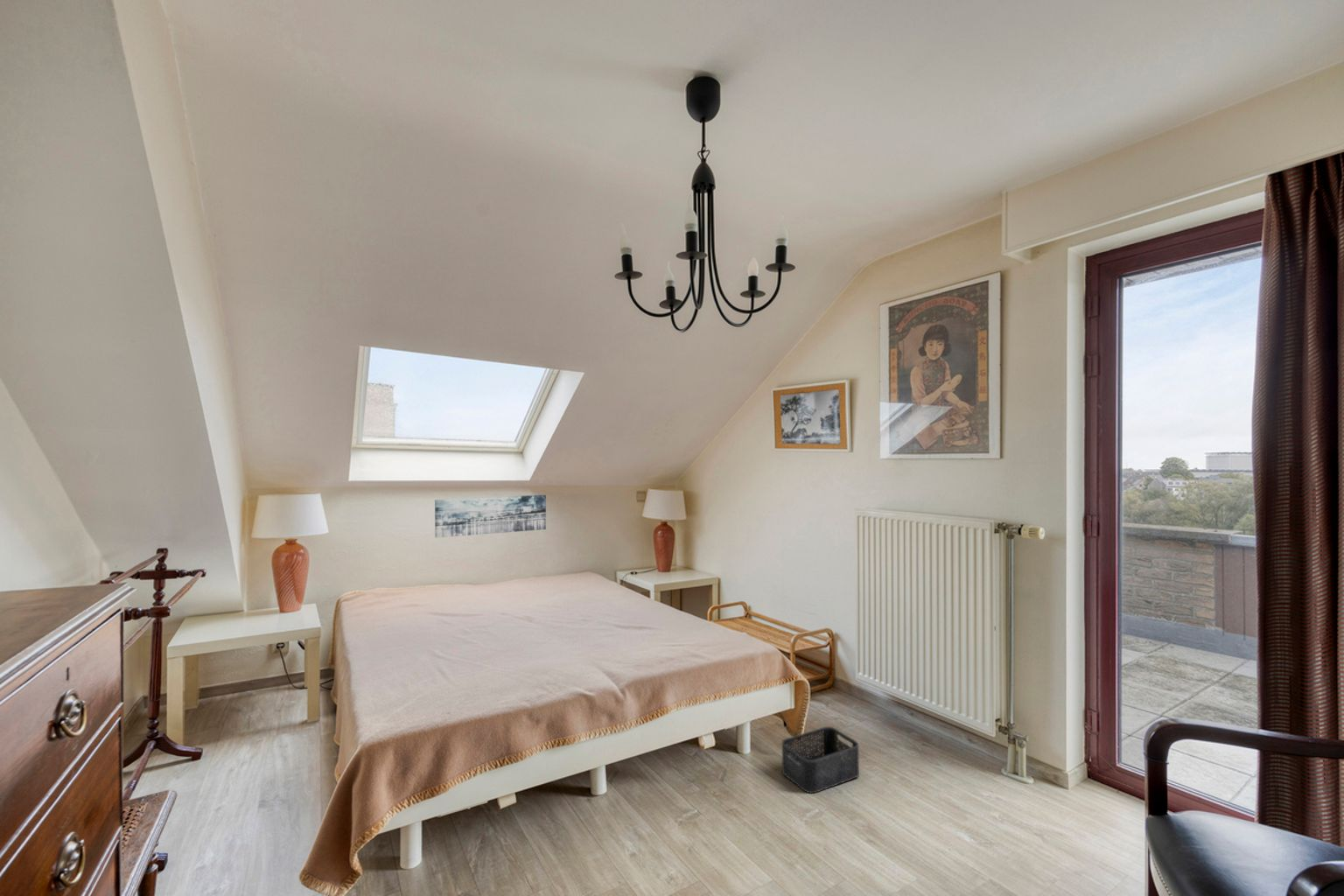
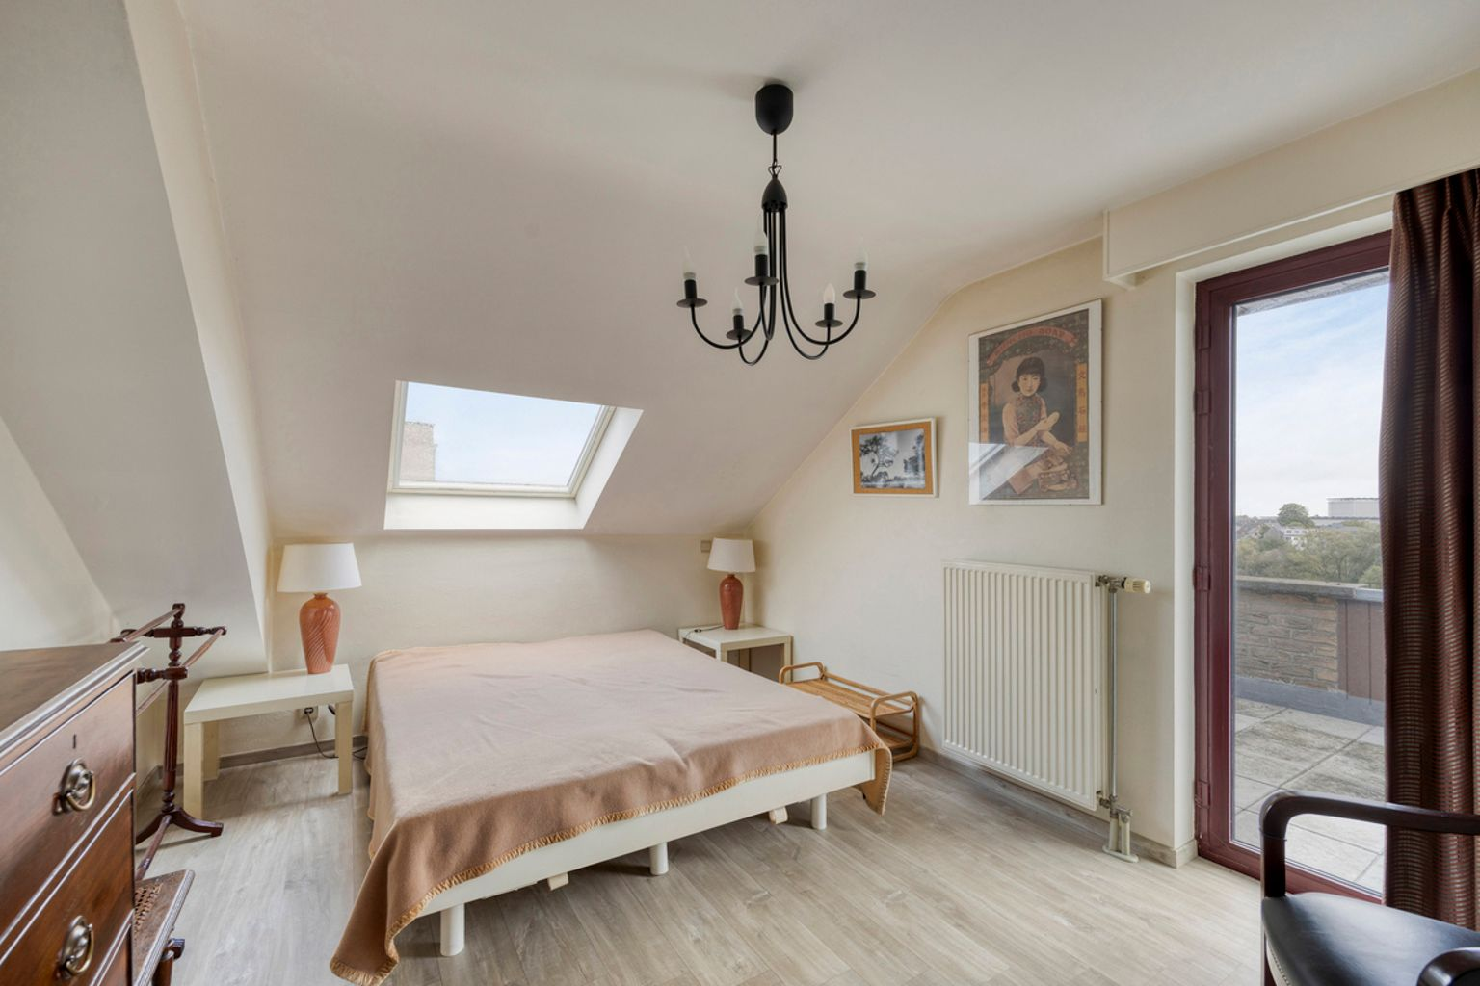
- storage bin (820, 758)
- wall art (493, 514)
